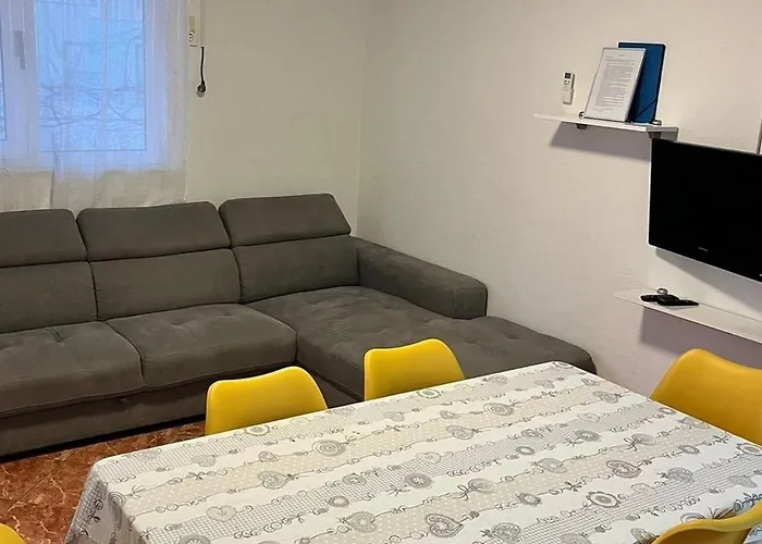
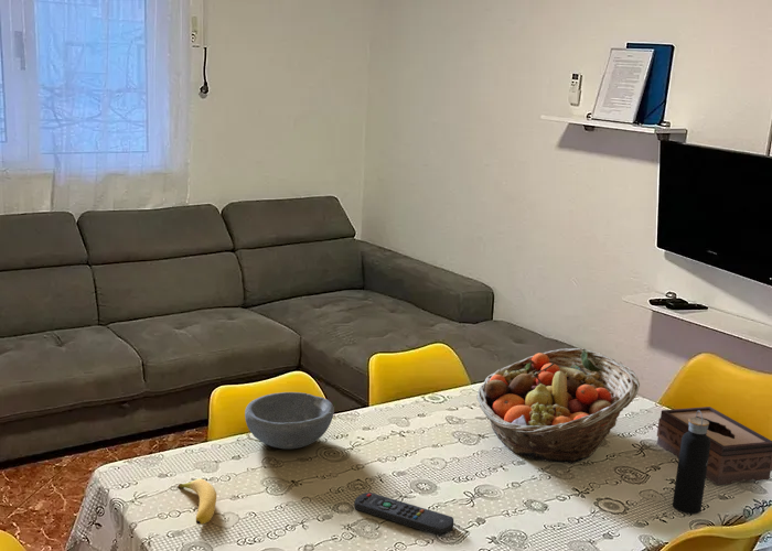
+ bowl (288, 423)
+ water bottle (693, 460)
+ remote control (403, 512)
+ banana (200, 497)
+ fruit basket (554, 400)
+ tissue box (712, 443)
